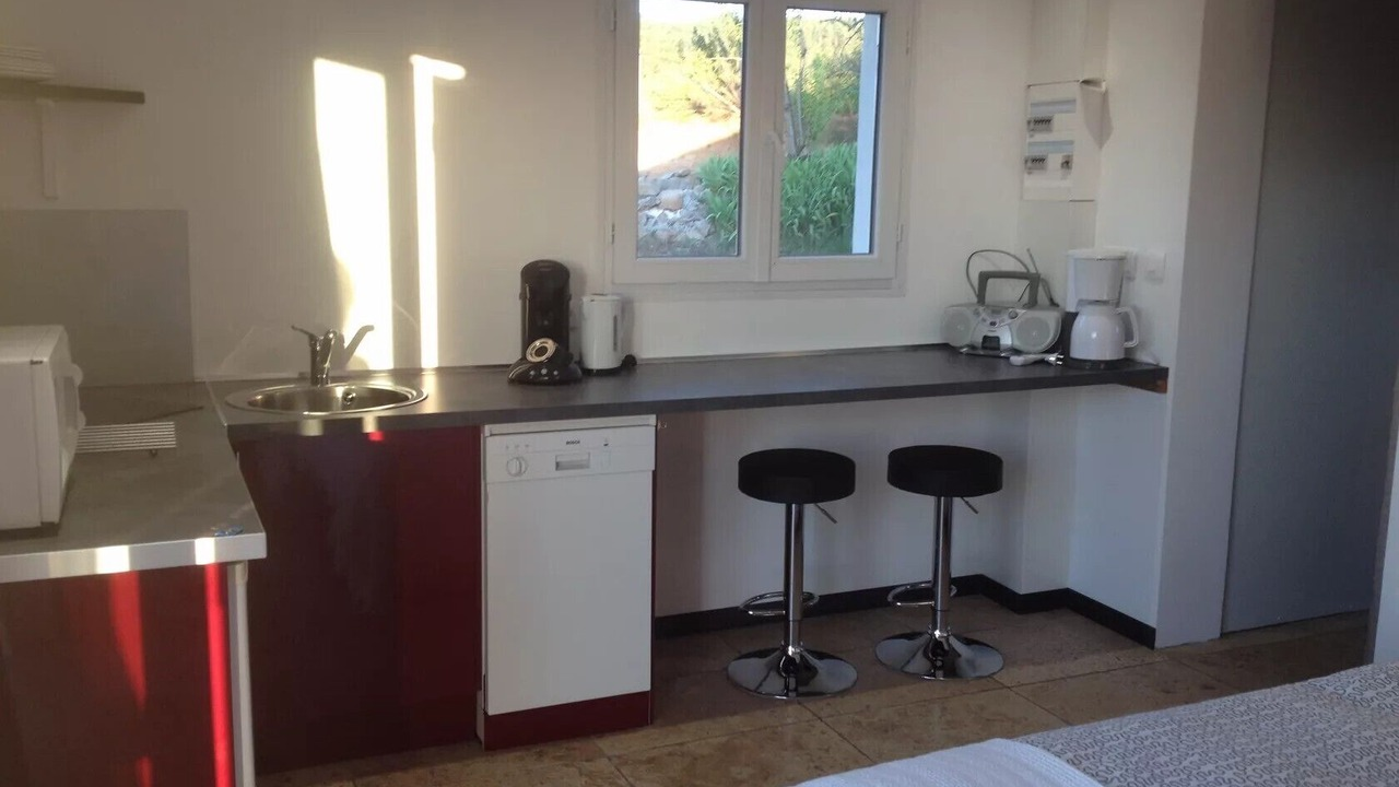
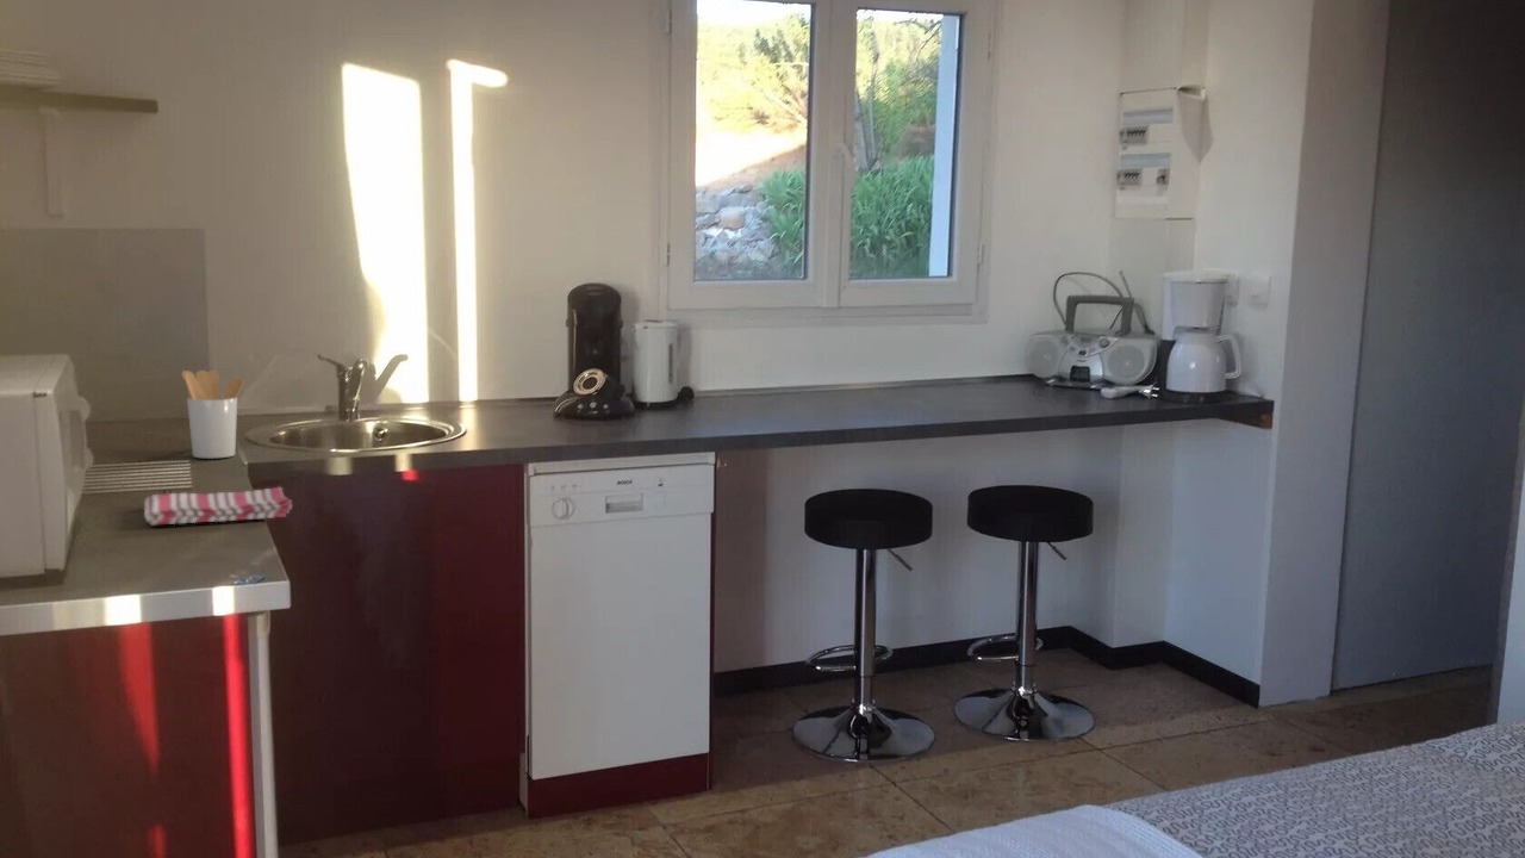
+ utensil holder (208, 411)
+ dish towel (217, 503)
